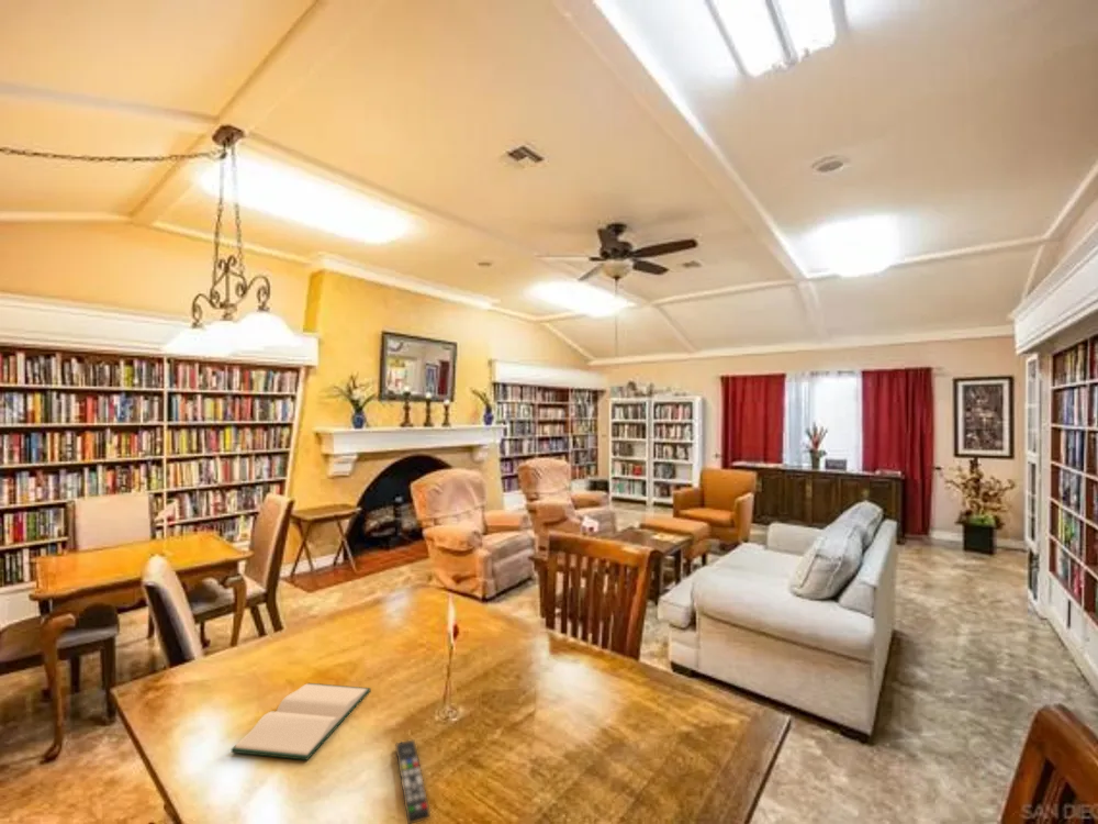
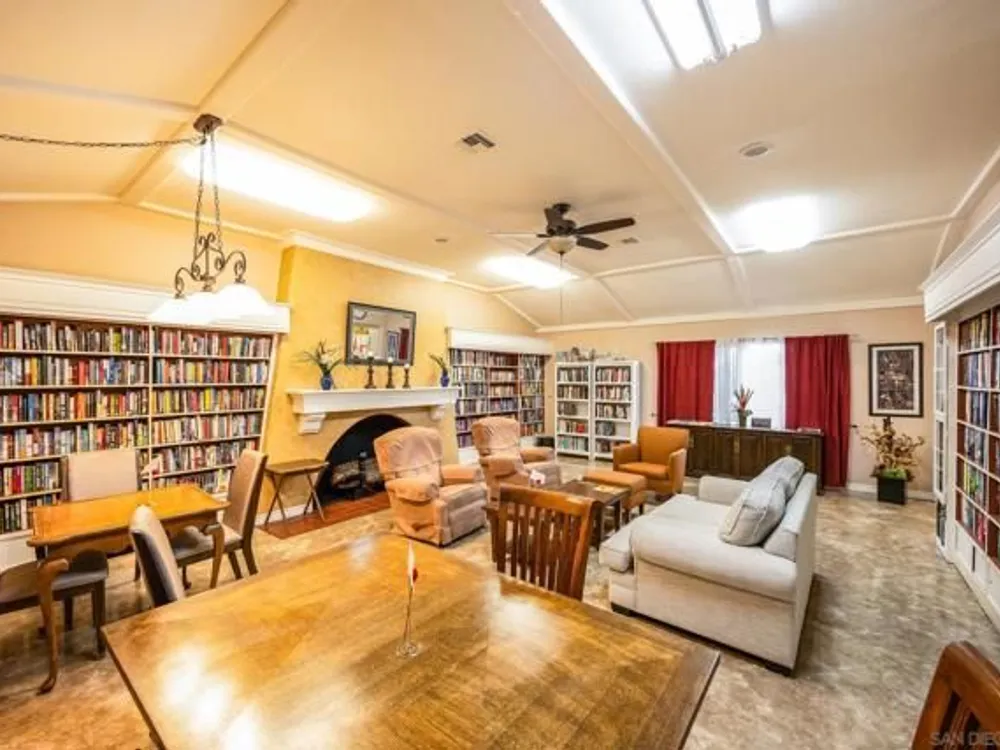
- hardback book (307, 713)
- remote control (411, 777)
